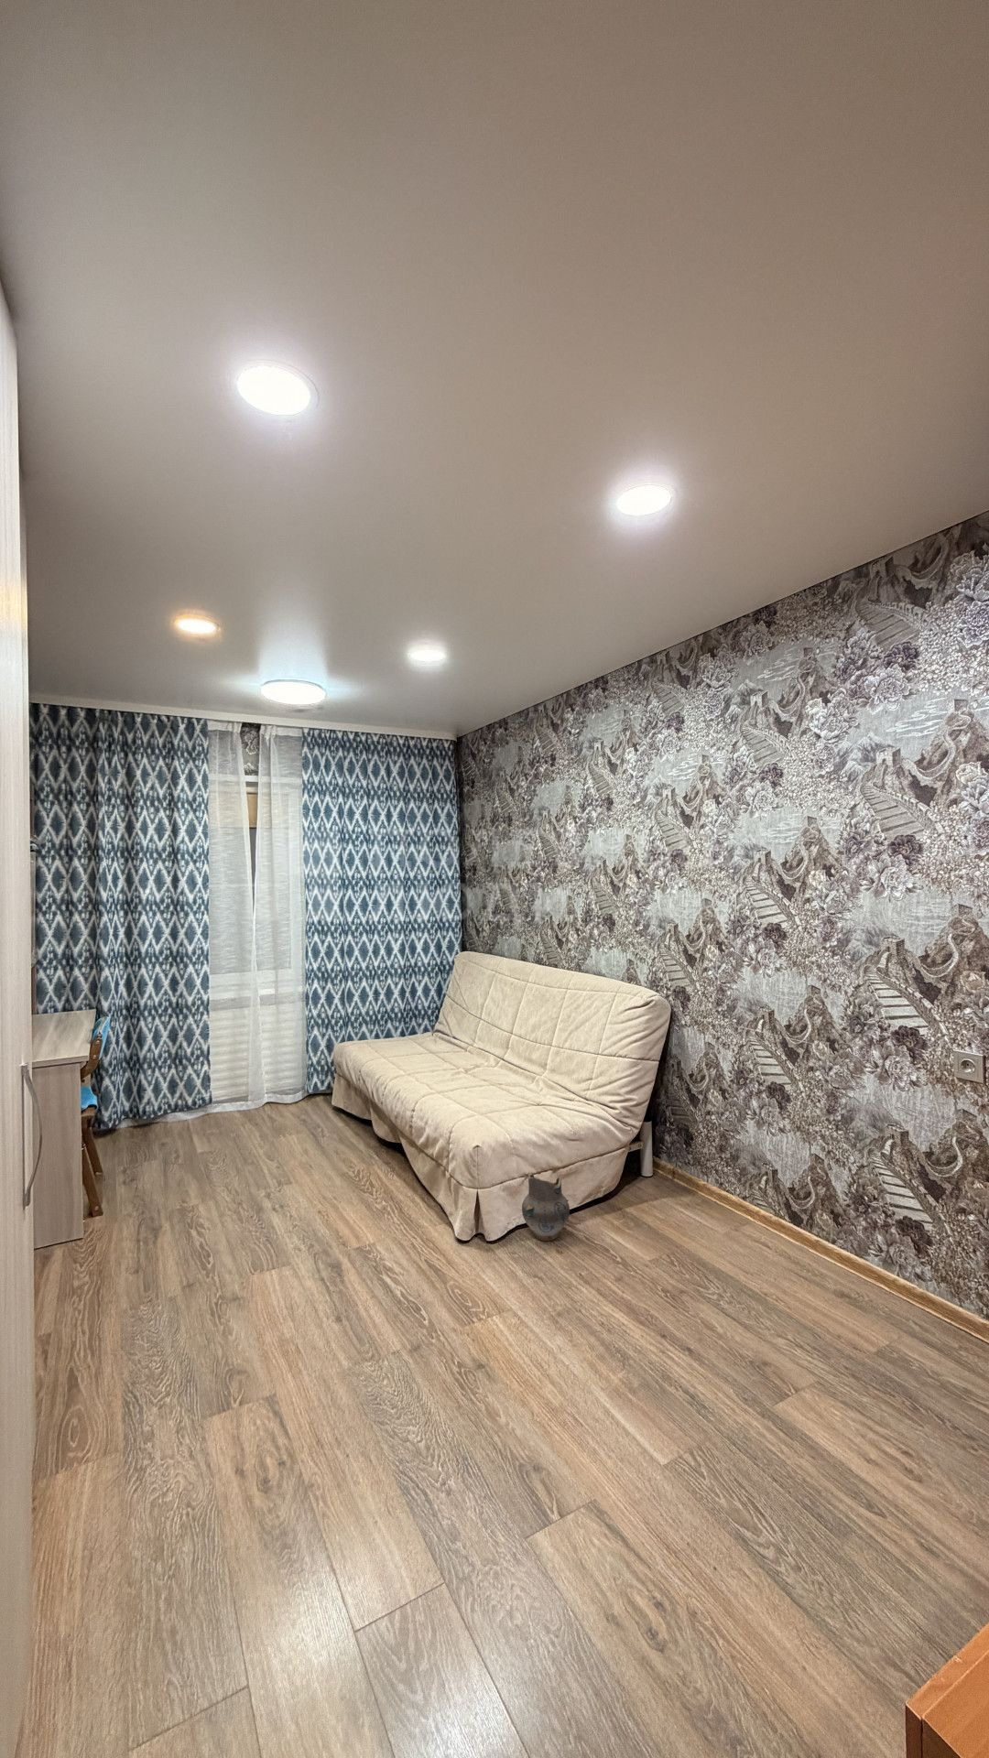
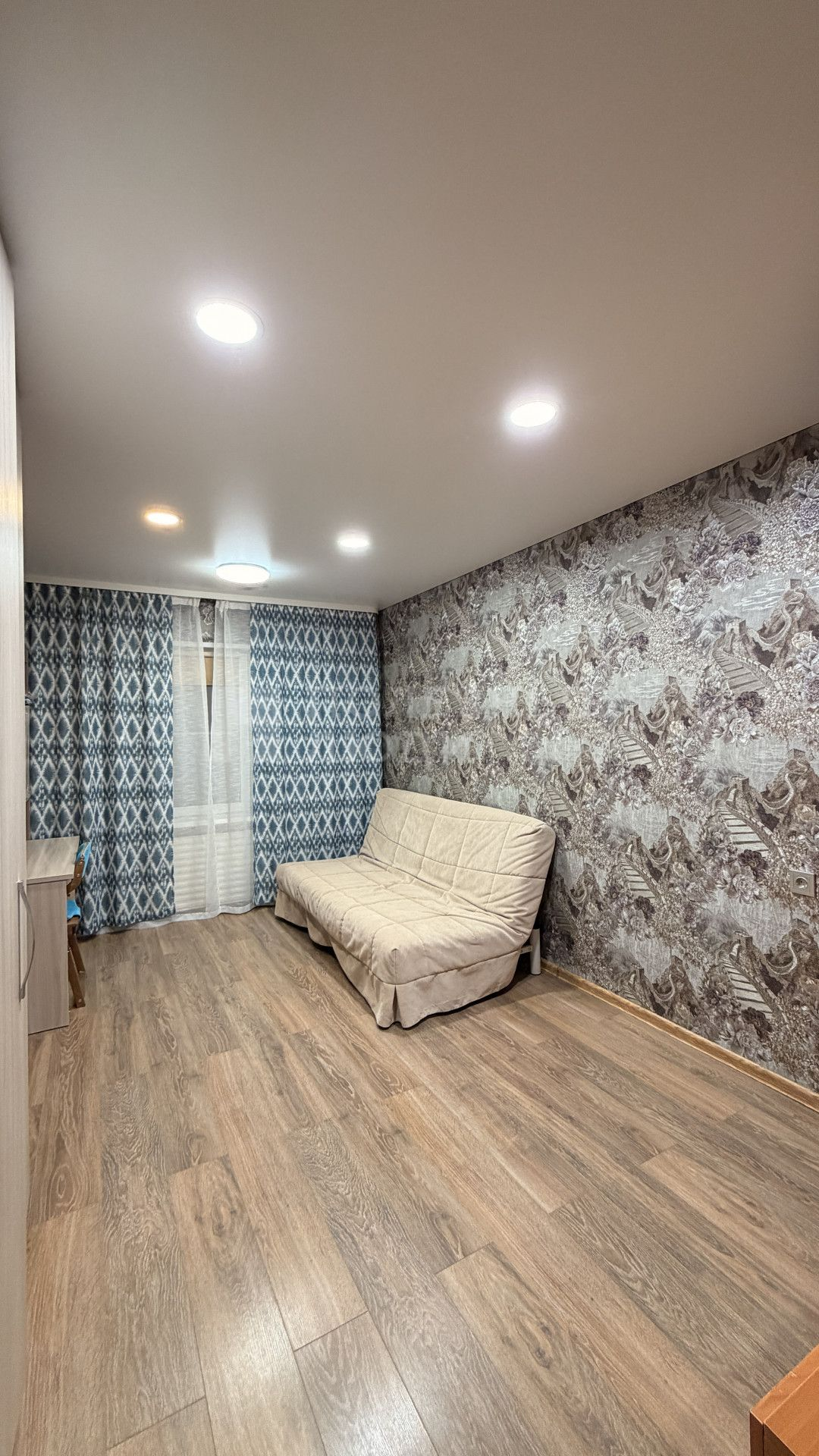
- ceramic jug (546, 1203)
